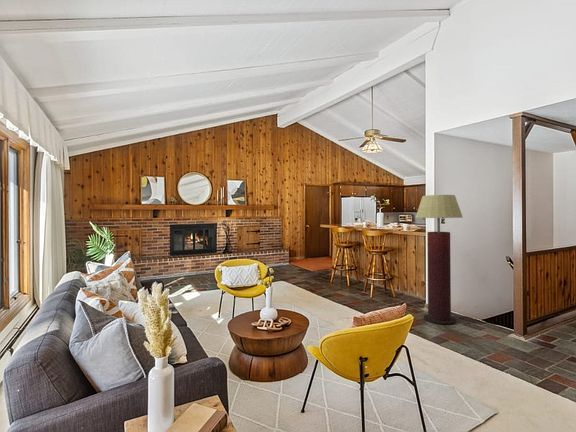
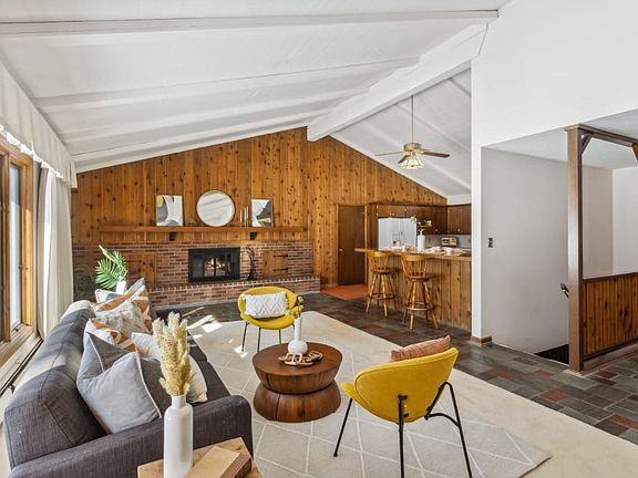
- floor lamp (438, 257)
